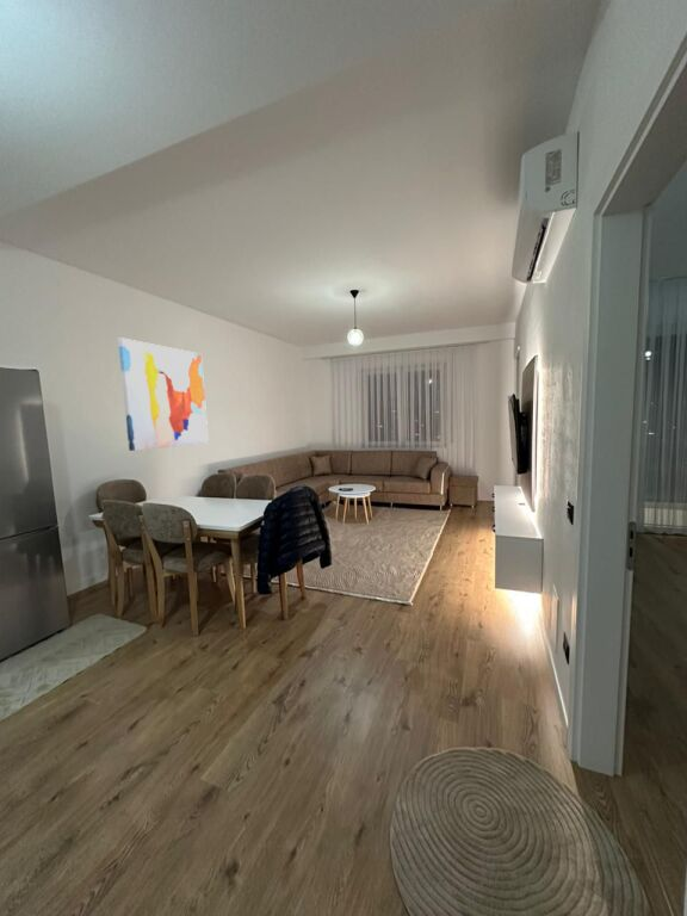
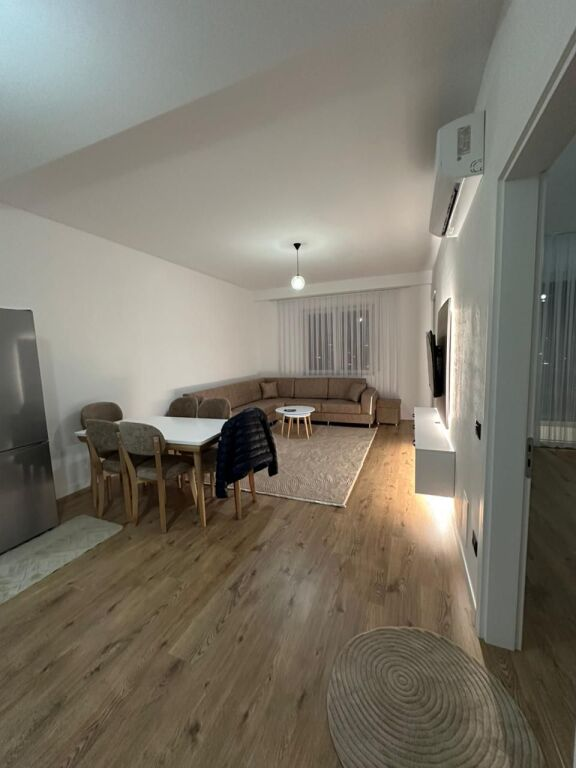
- wall art (168, 397)
